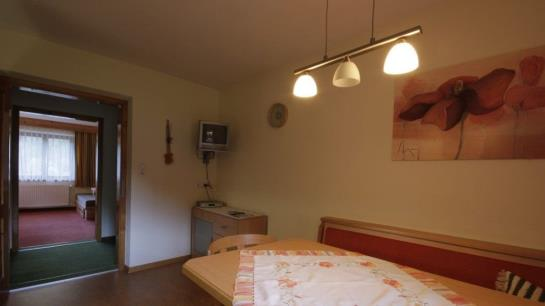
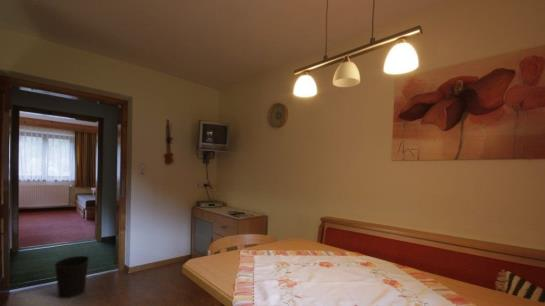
+ wastebasket (72, 277)
